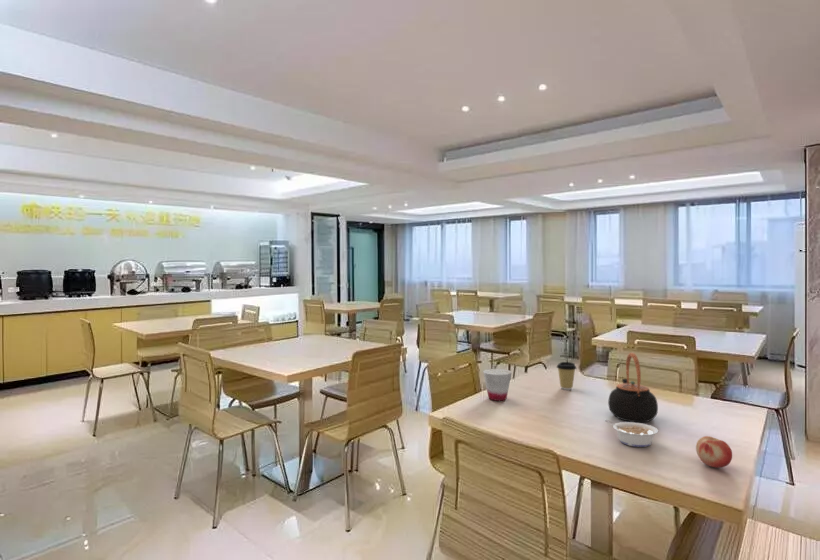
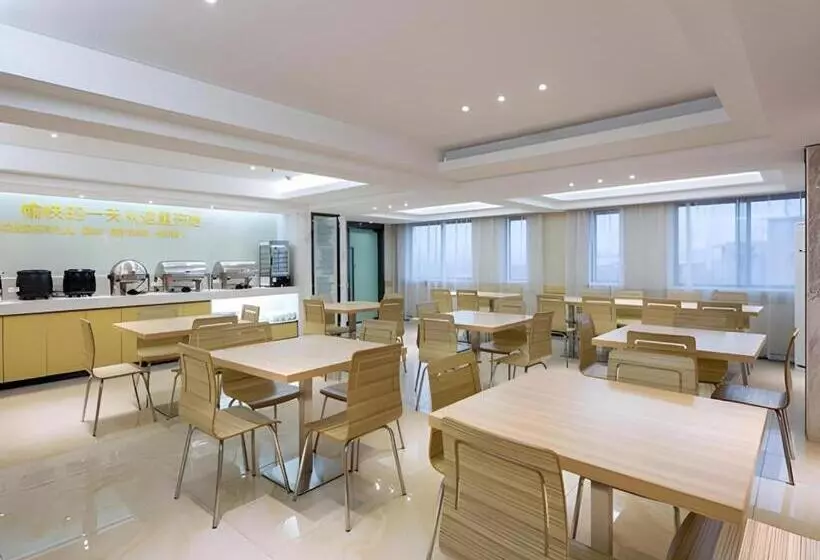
- cup (497, 385)
- legume (633, 433)
- fruit (713, 451)
- coffee cup (566, 375)
- teapot (631, 383)
